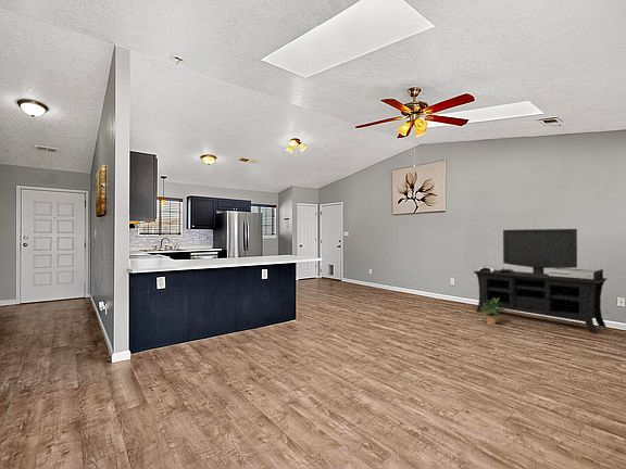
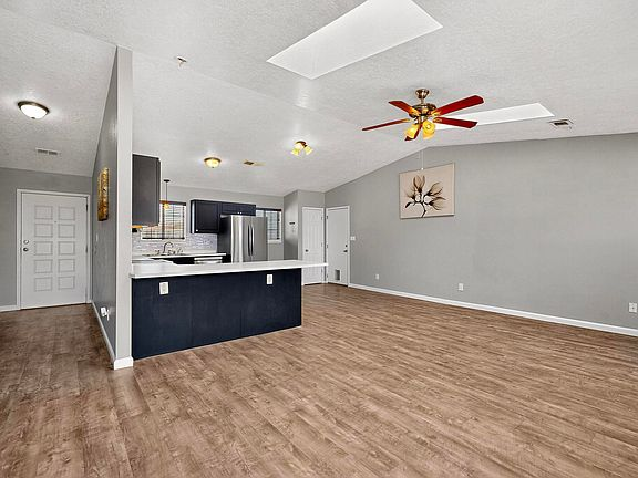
- potted plant (489, 309)
- media console (534, 274)
